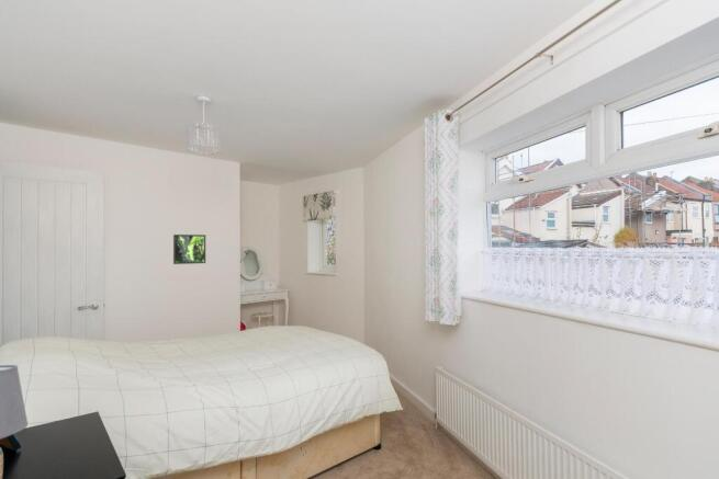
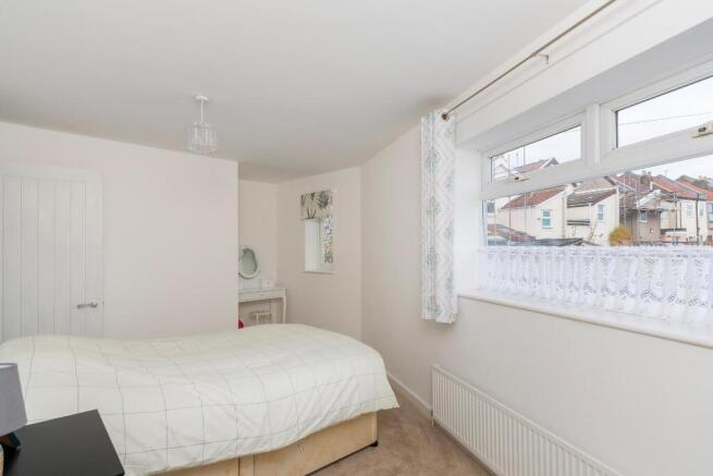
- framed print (190, 249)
